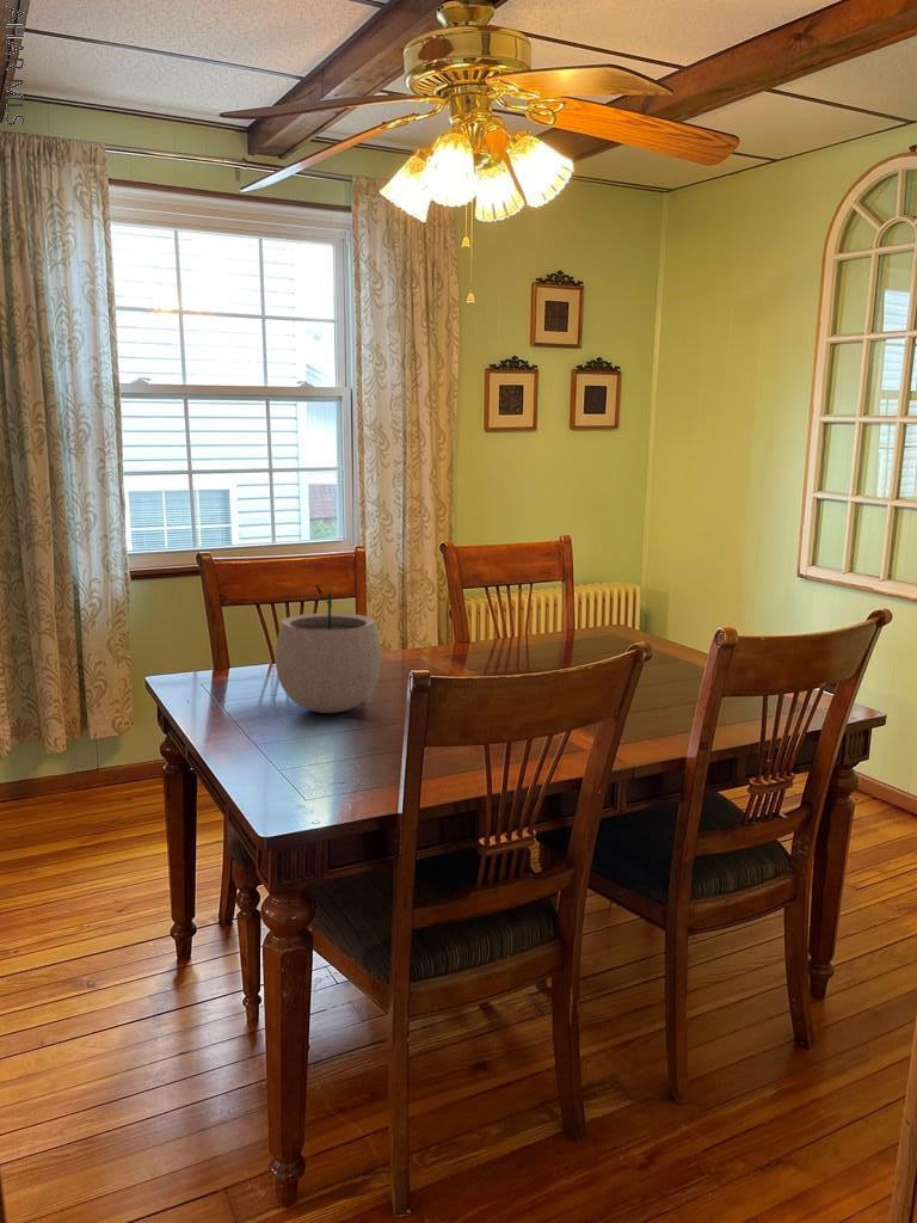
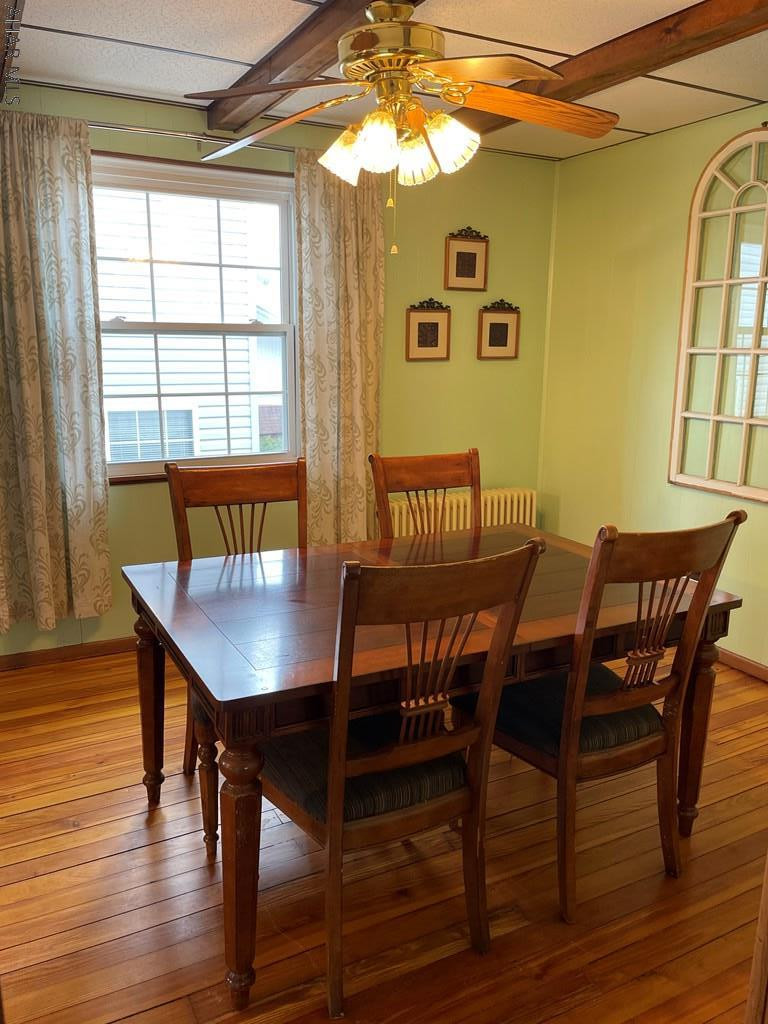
- plant pot (328, 645)
